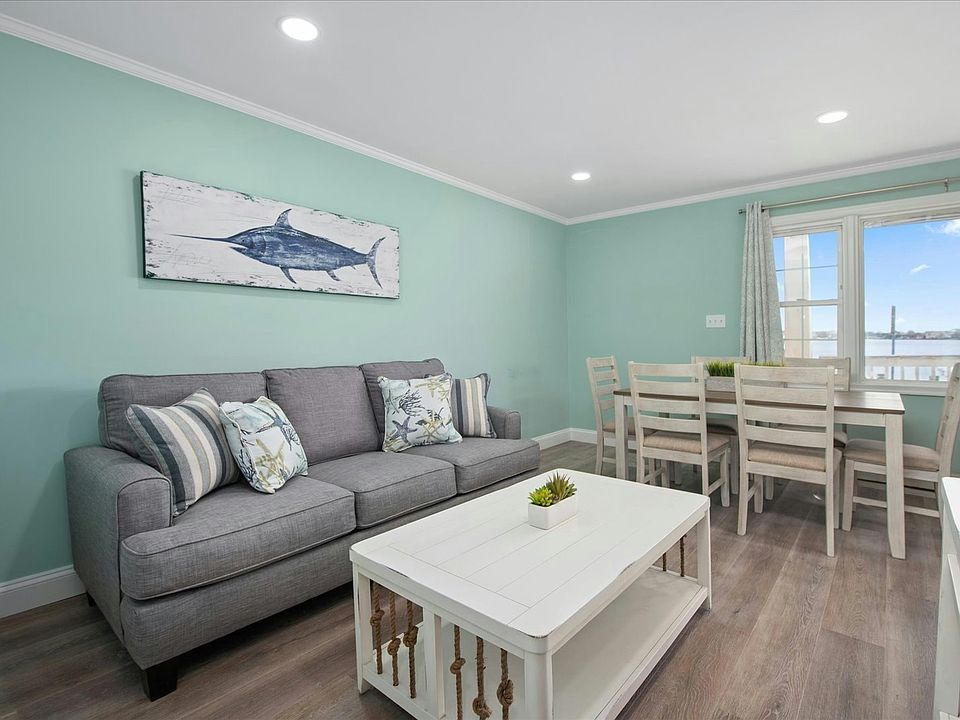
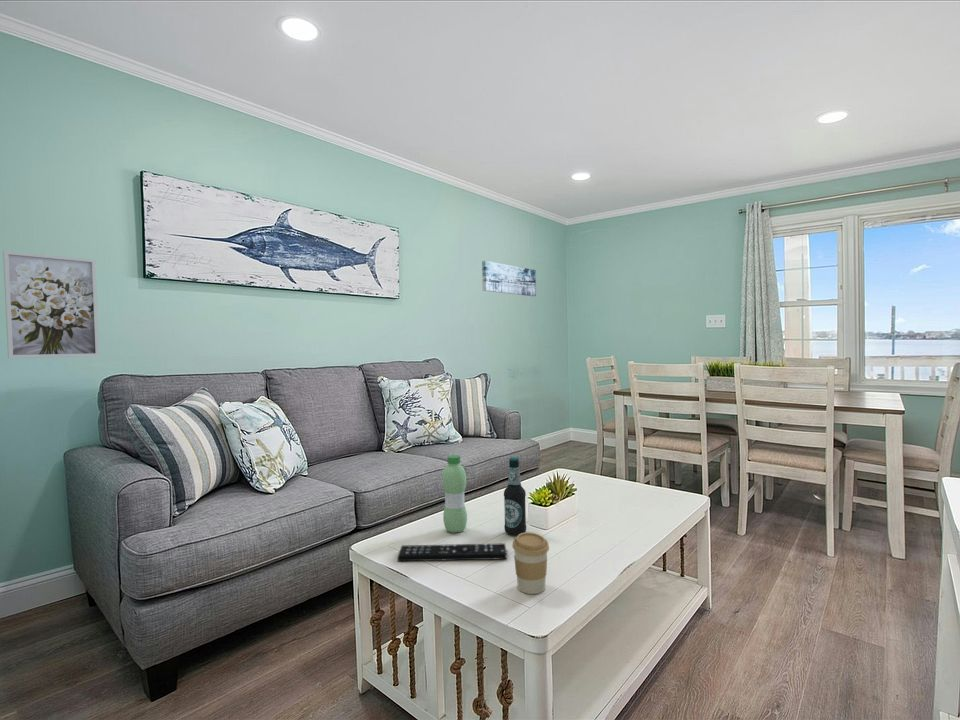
+ coffee cup (531, 562)
+ wall art (510, 279)
+ water bottle (454, 493)
+ wall art (53, 306)
+ bottle (514, 495)
+ remote control (453, 551)
